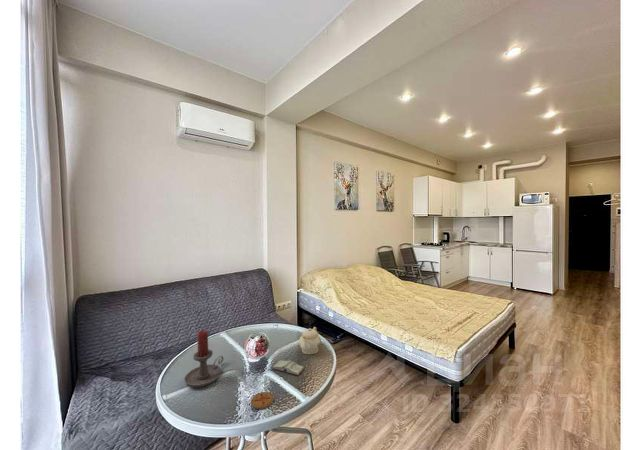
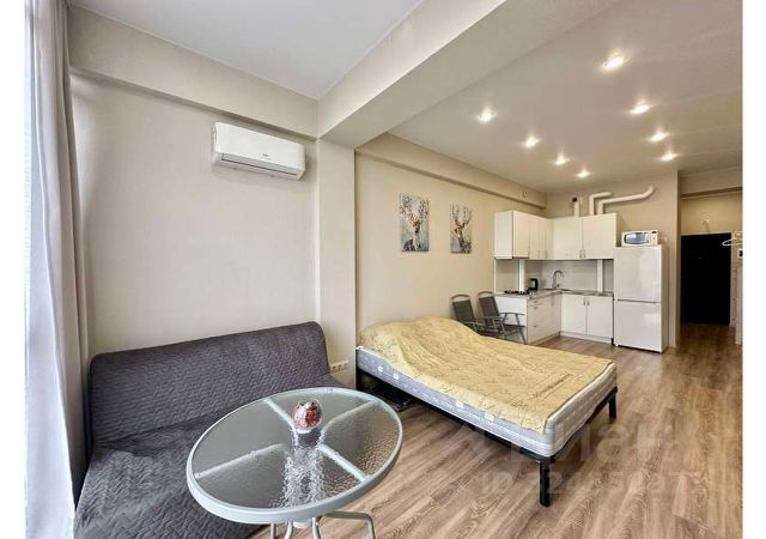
- book (288, 365)
- candle holder (207, 352)
- coaster (262, 400)
- teapot (310, 339)
